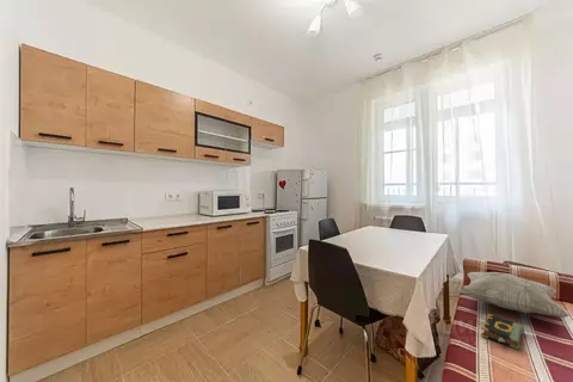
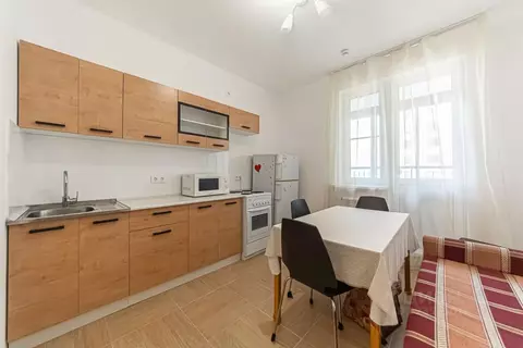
- decorative pillow (507, 290)
- book (501, 331)
